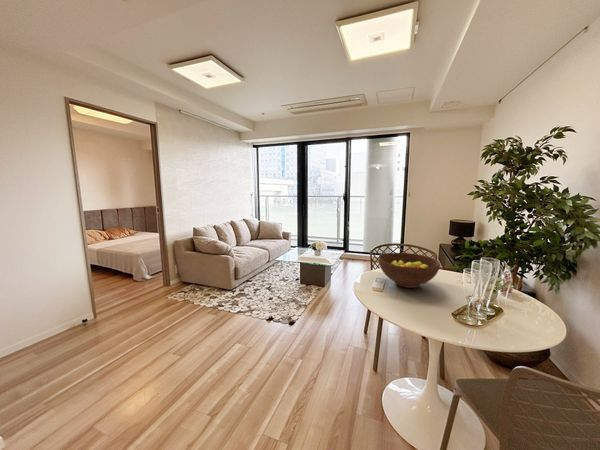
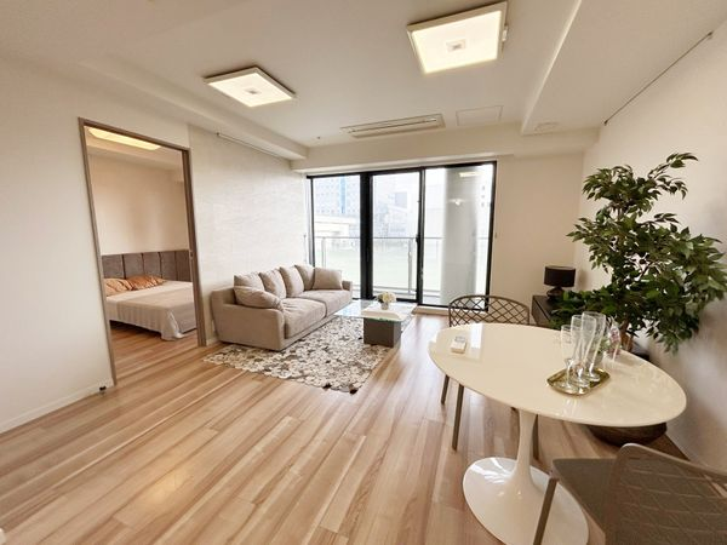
- fruit bowl (407, 272)
